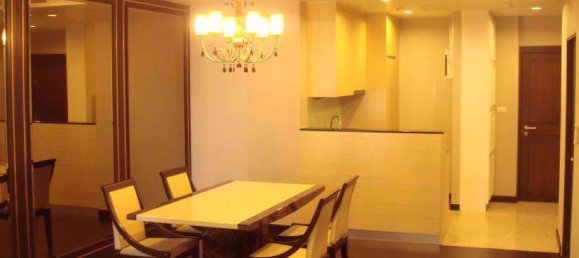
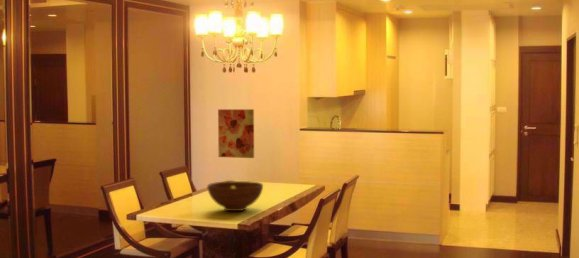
+ fruit bowl (235, 197)
+ wall art (236, 133)
